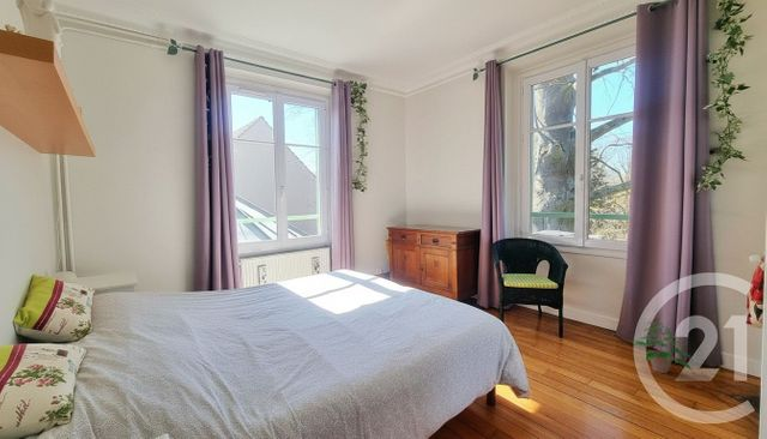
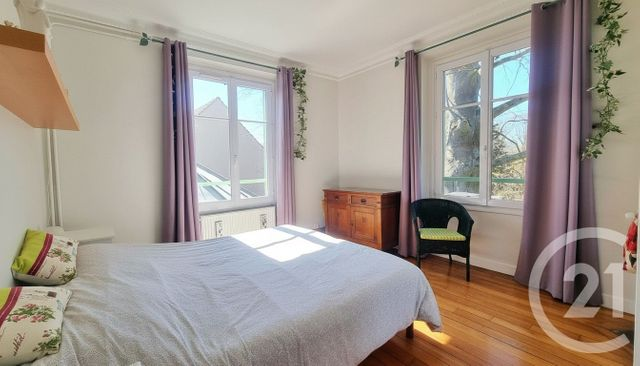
- potted plant (660, 348)
